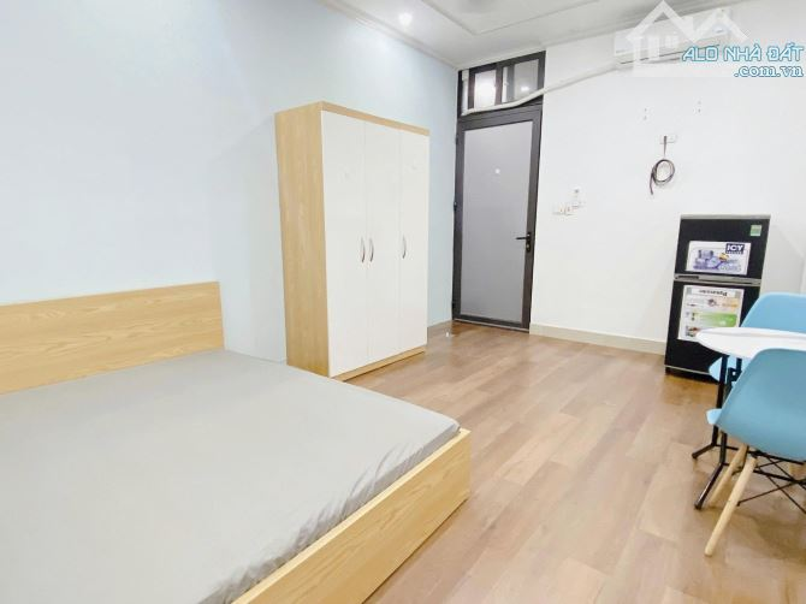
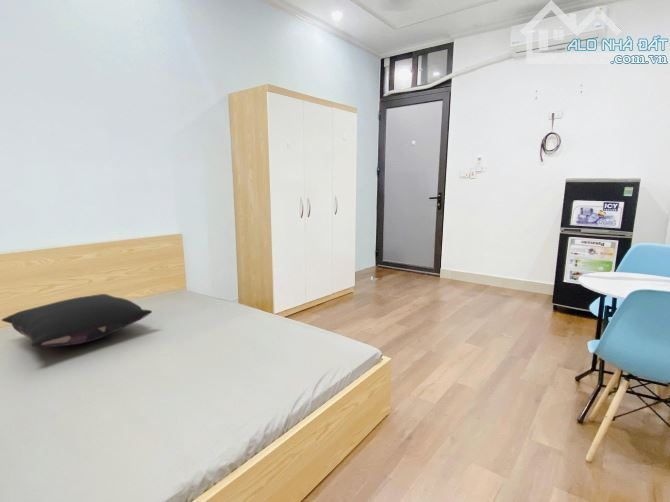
+ pillow (79, 316)
